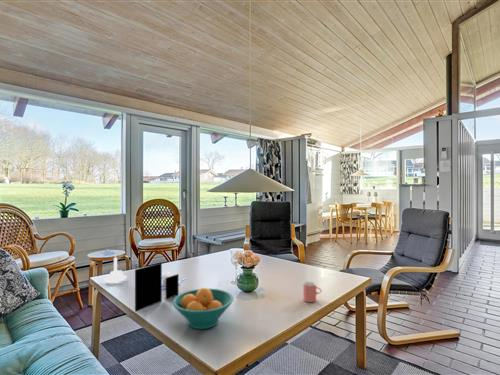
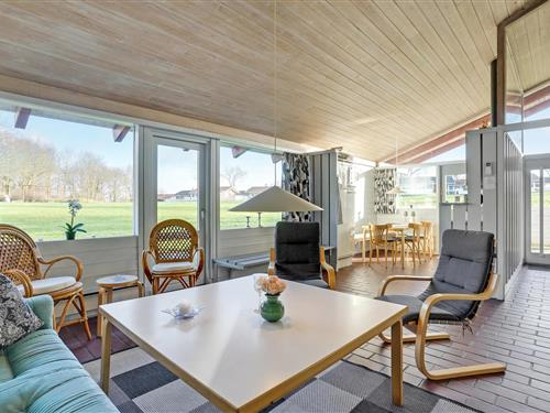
- fruit bowl (203, 305)
- cup (312, 292)
- candle holder (115, 267)
- award (158, 283)
